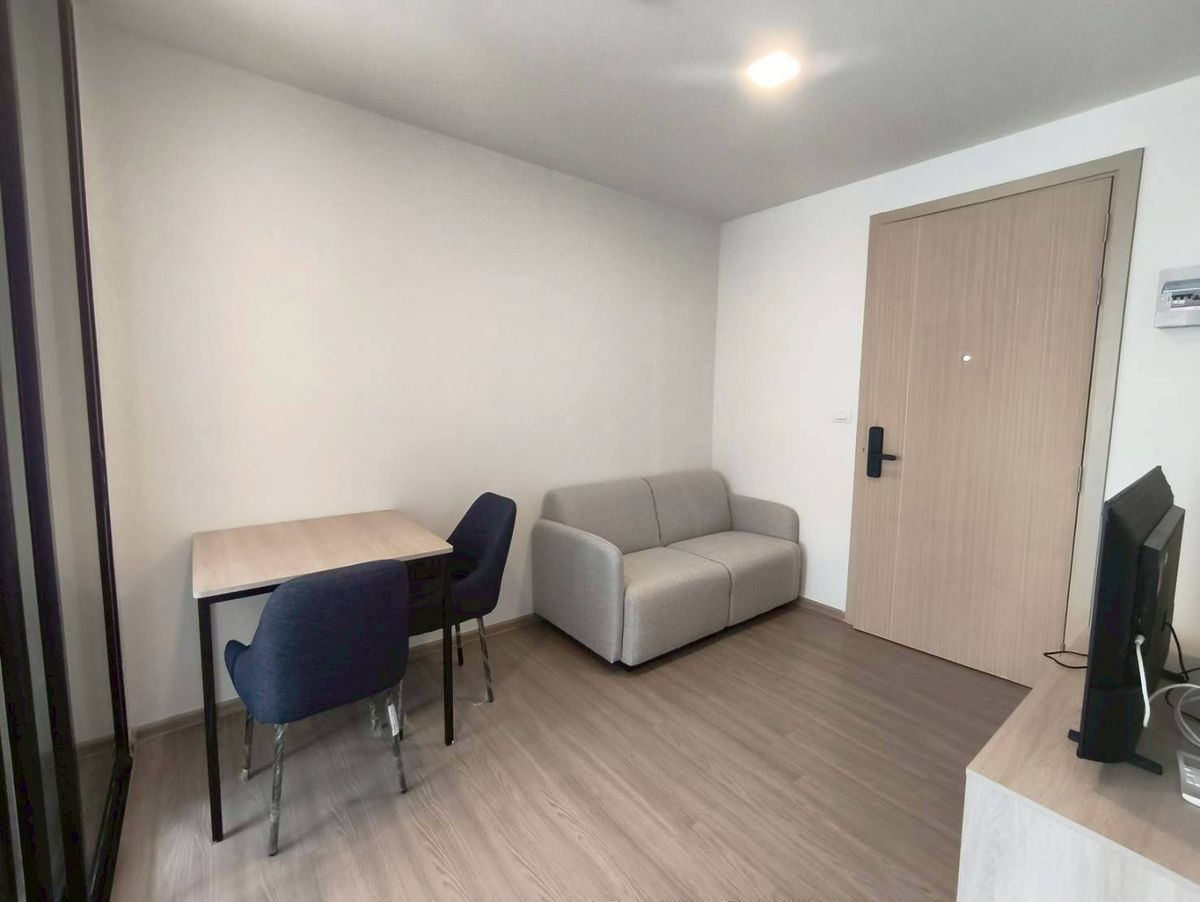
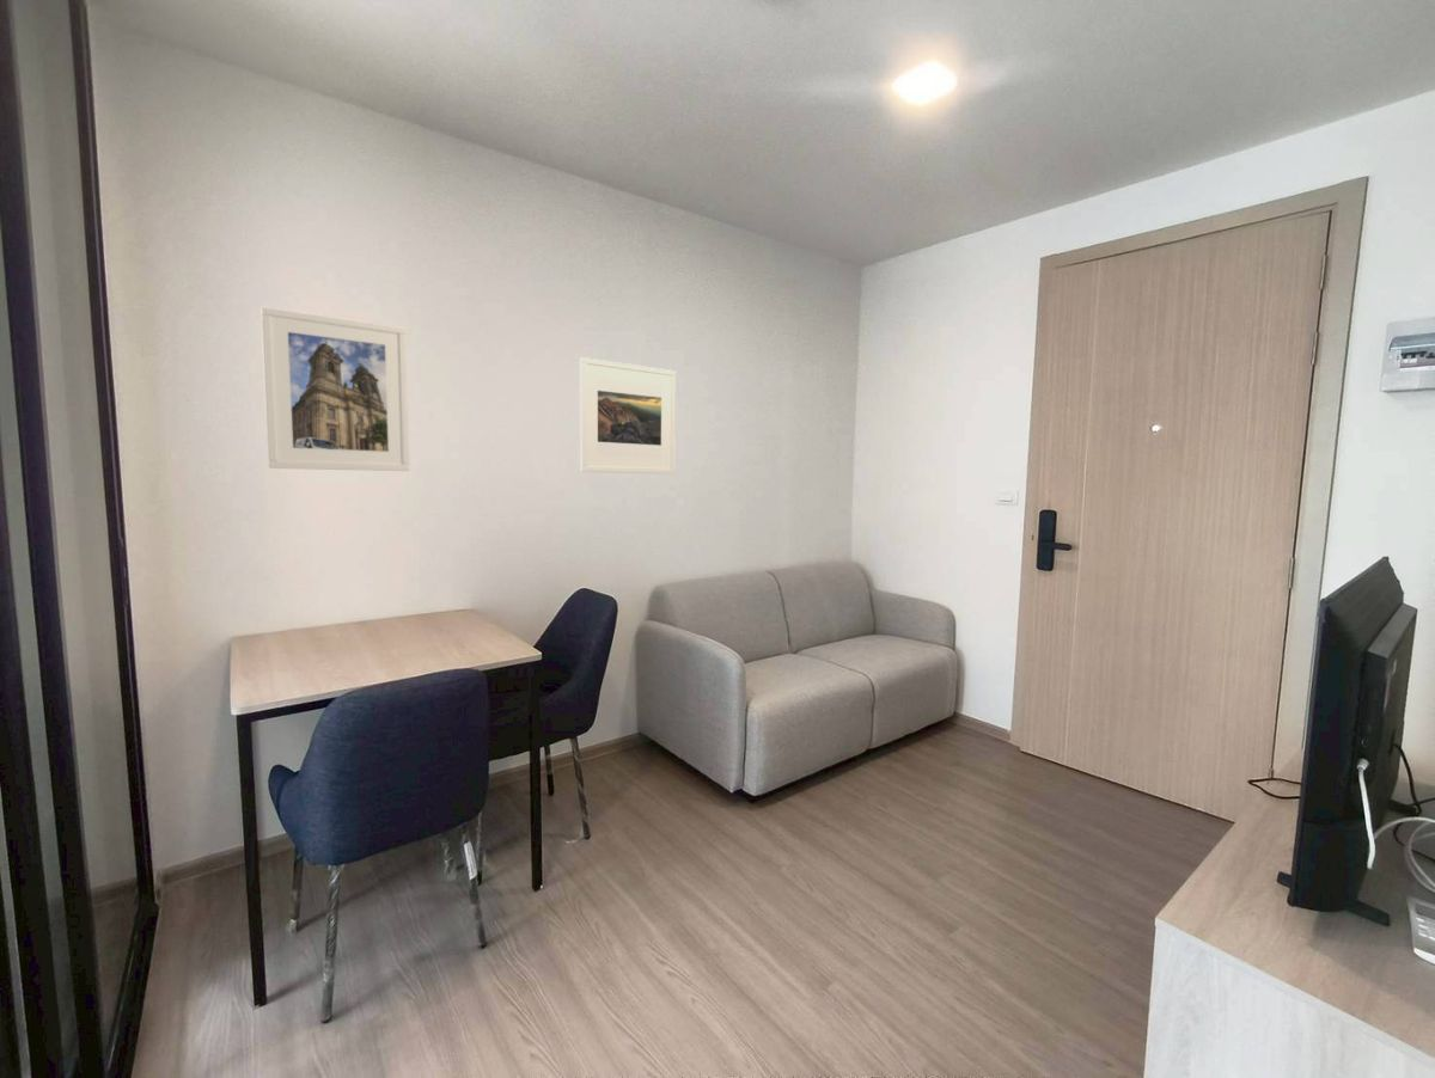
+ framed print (340, 394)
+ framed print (629, 418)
